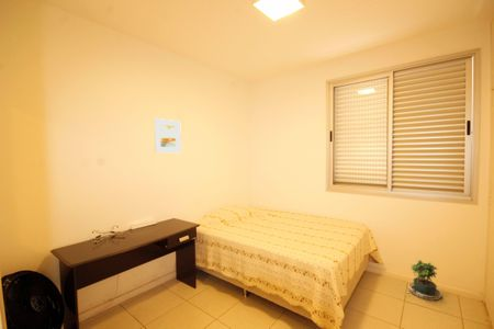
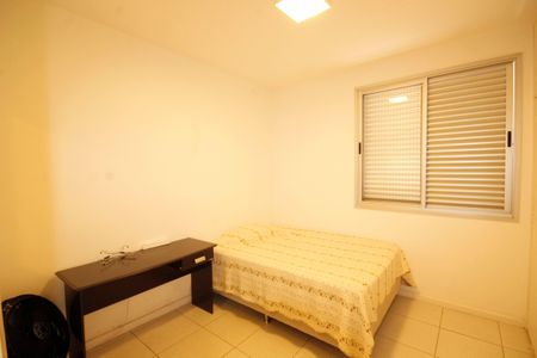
- potted plant (423, 277)
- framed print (168, 136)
